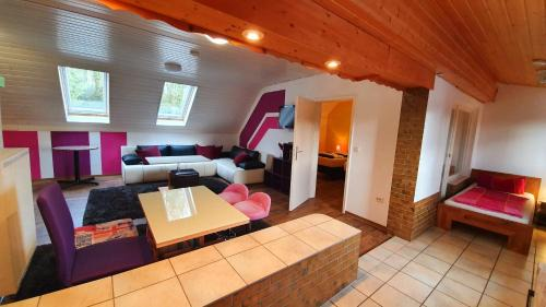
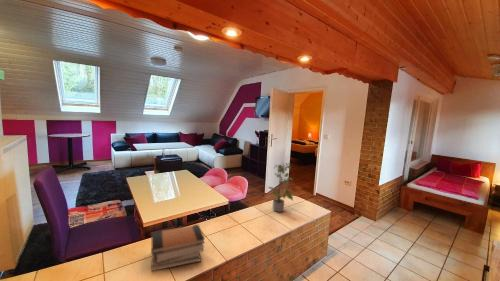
+ potted plant (286, 186)
+ book stack (177, 246)
